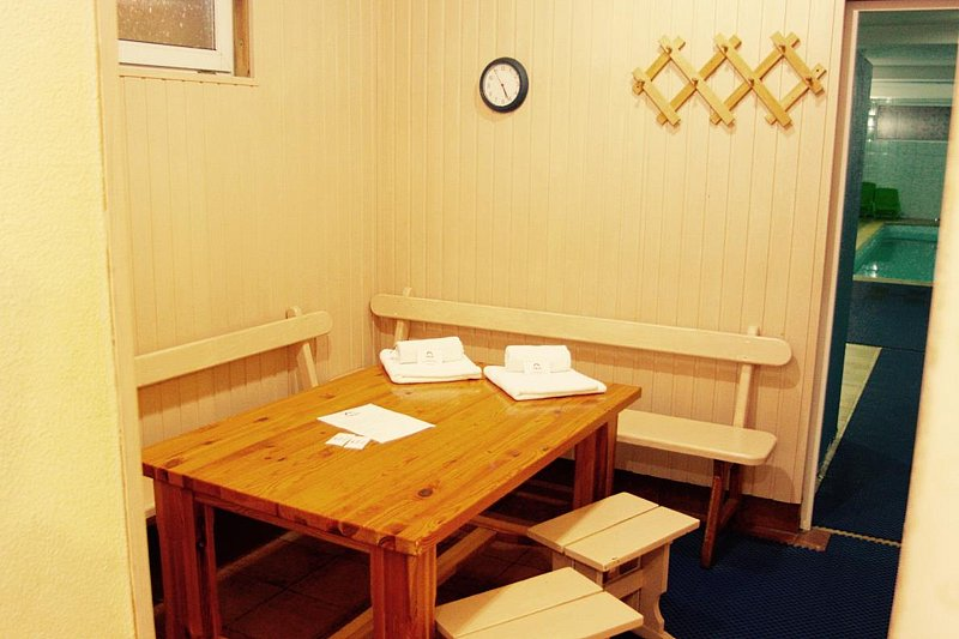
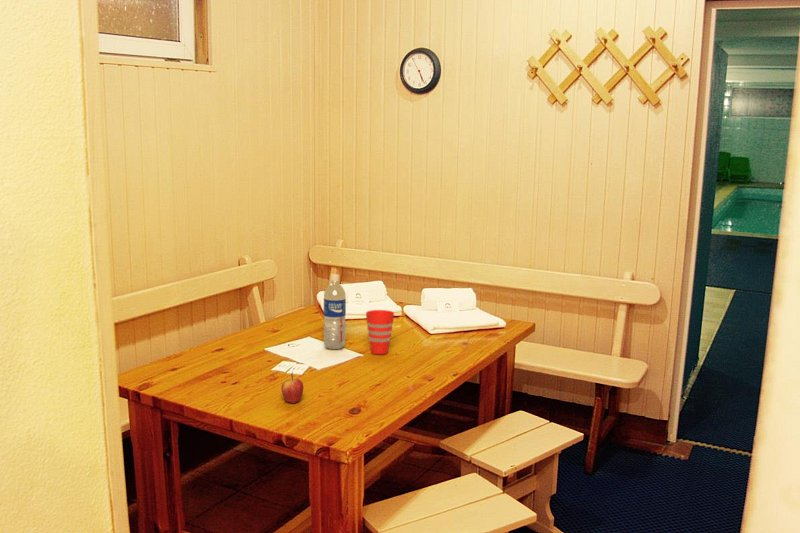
+ cup (379, 332)
+ fruit (292, 386)
+ water bottle (334, 311)
